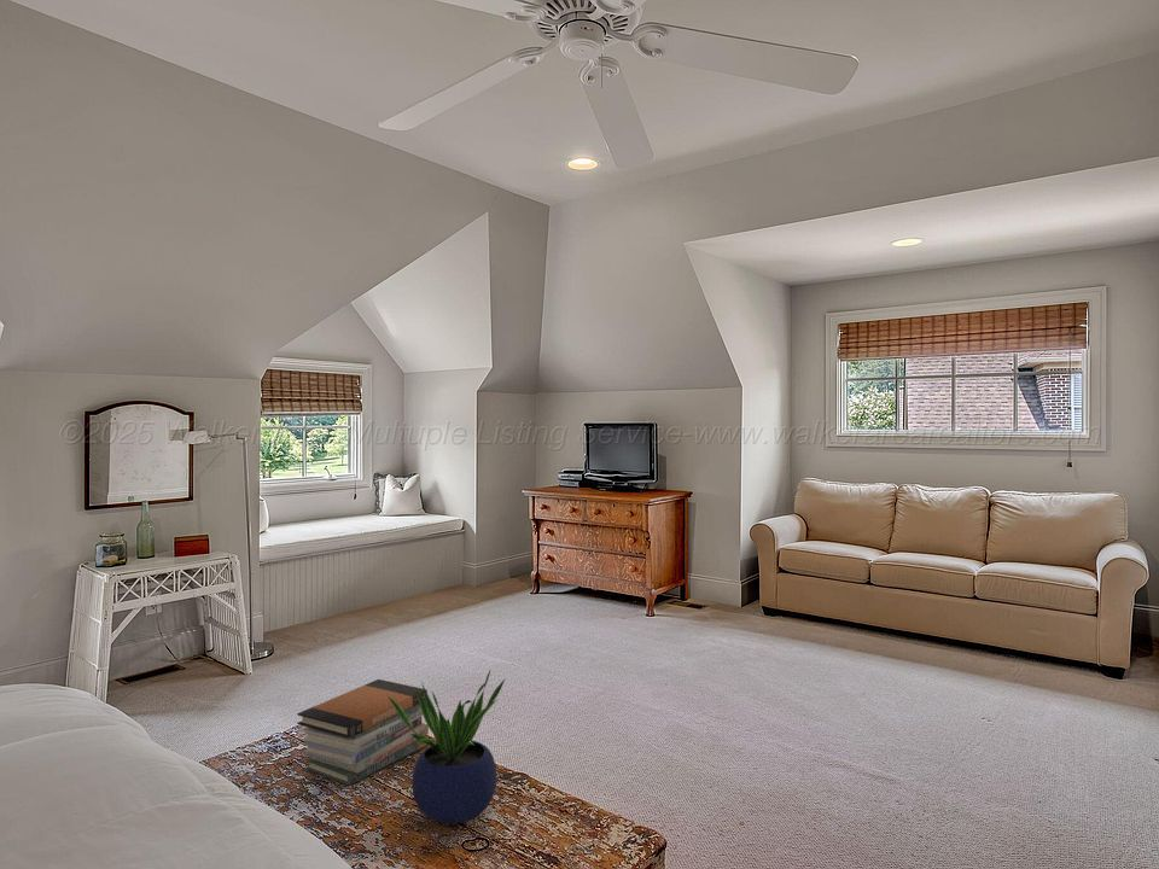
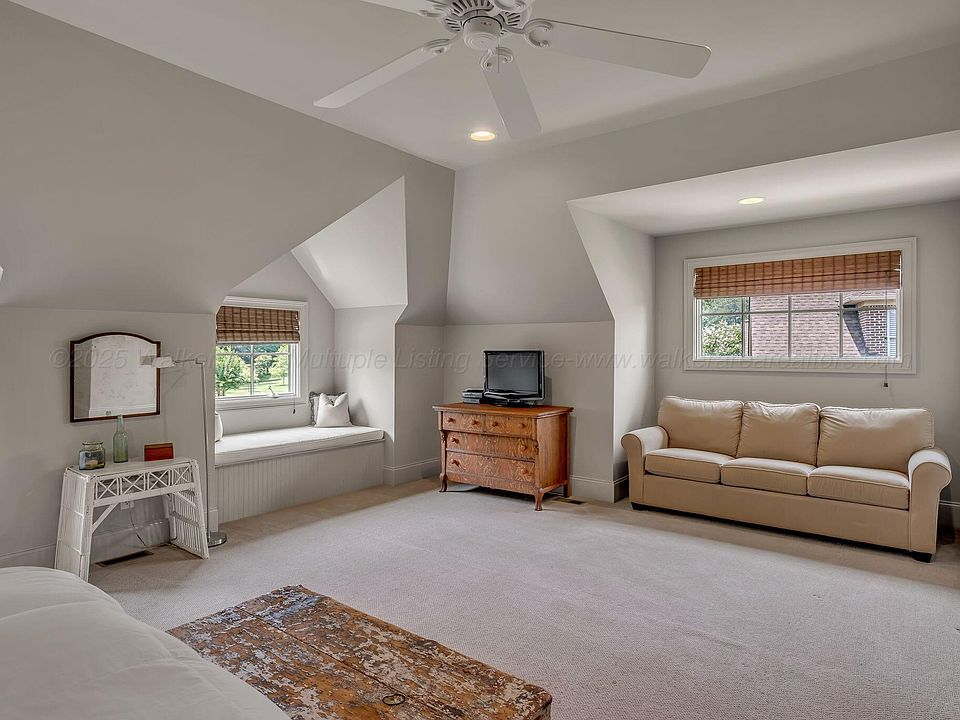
- book stack (366, 729)
- potted plant (447, 745)
